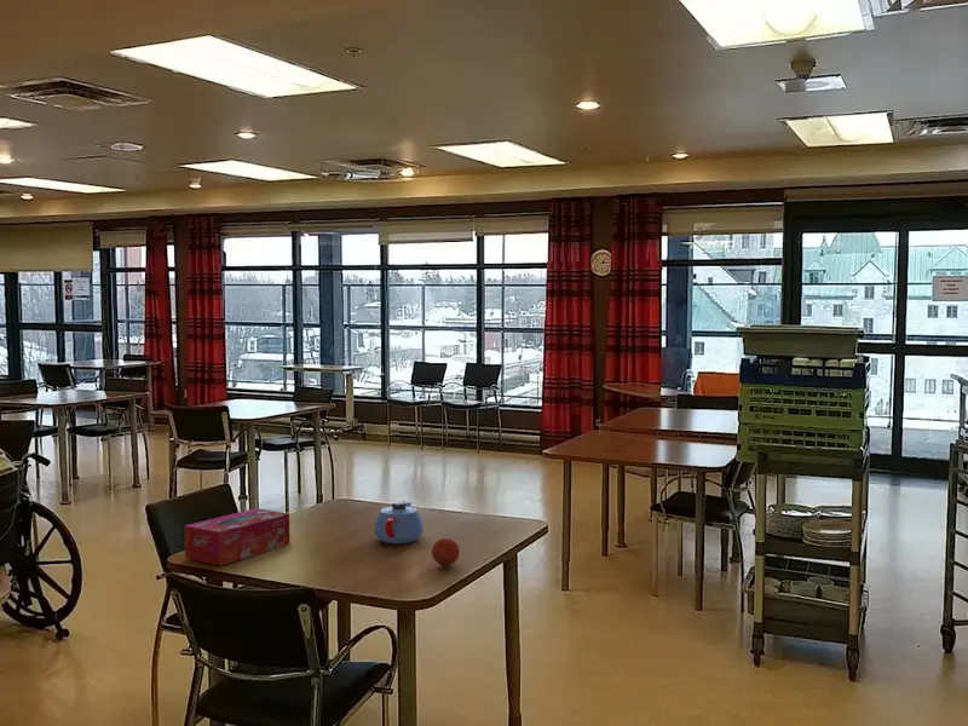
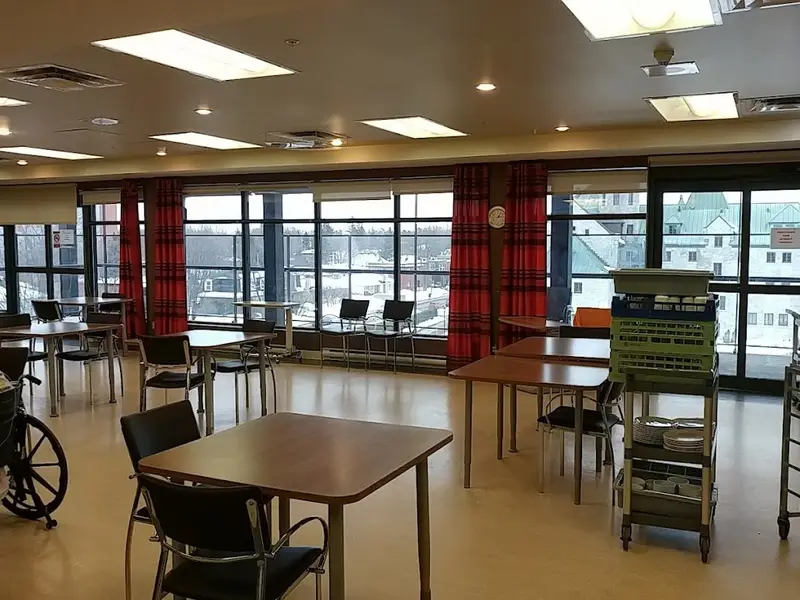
- fruit (445, 552)
- tissue box (238, 535)
- teapot (399, 520)
